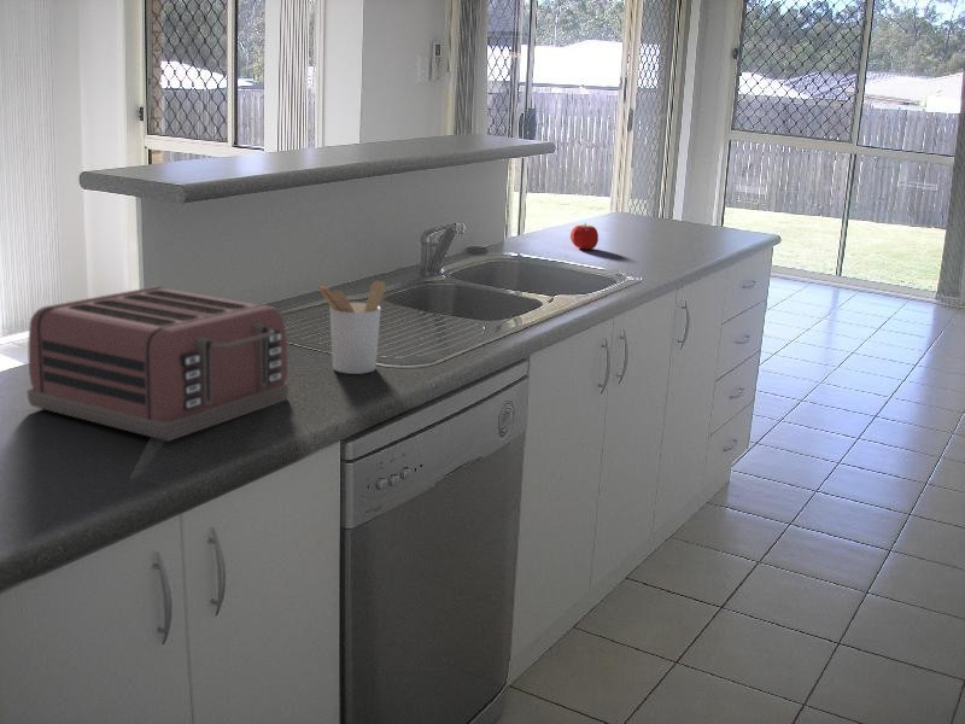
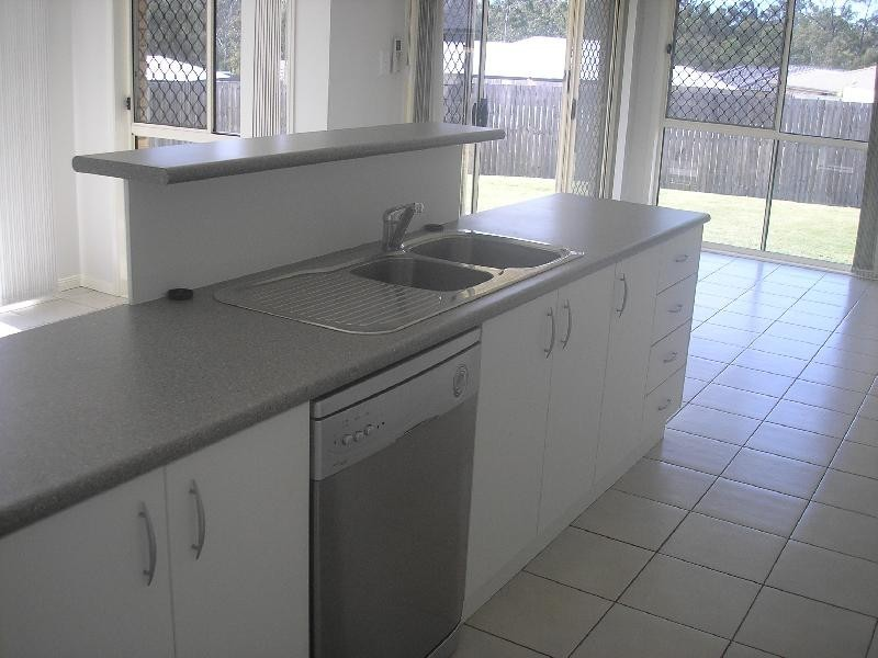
- fruit (585, 235)
- utensil holder (347, 325)
- toaster (169, 356)
